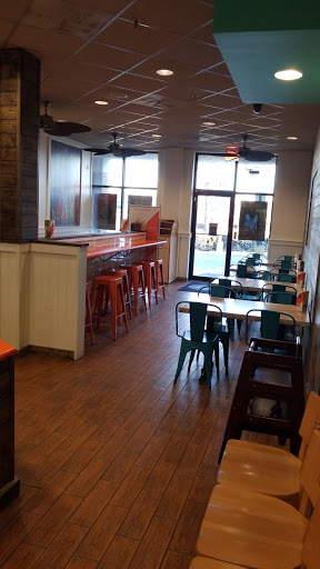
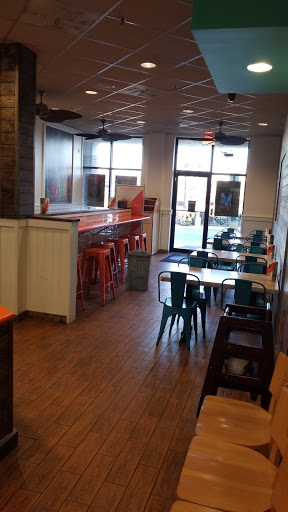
+ trash can (138, 268)
